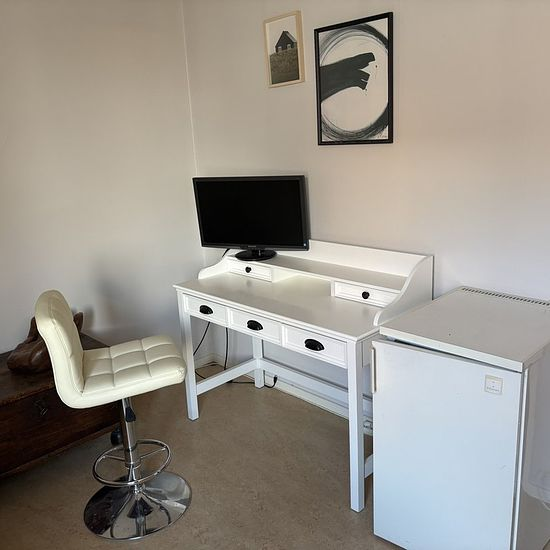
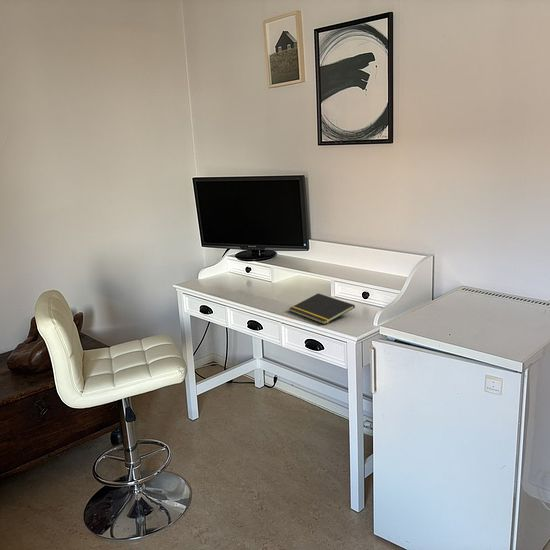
+ notepad (321, 308)
